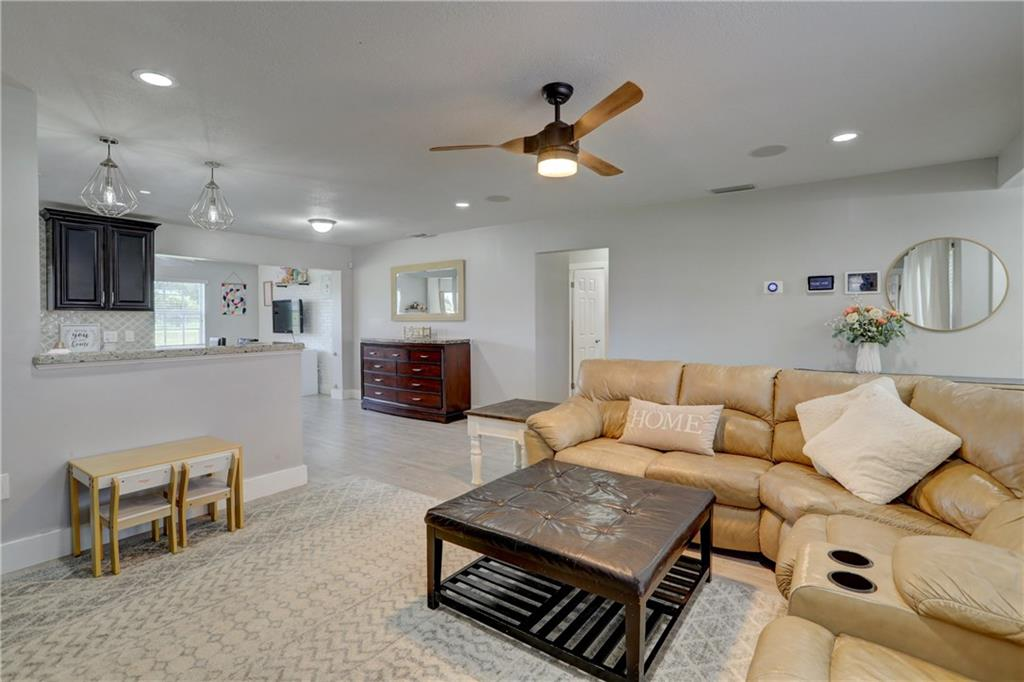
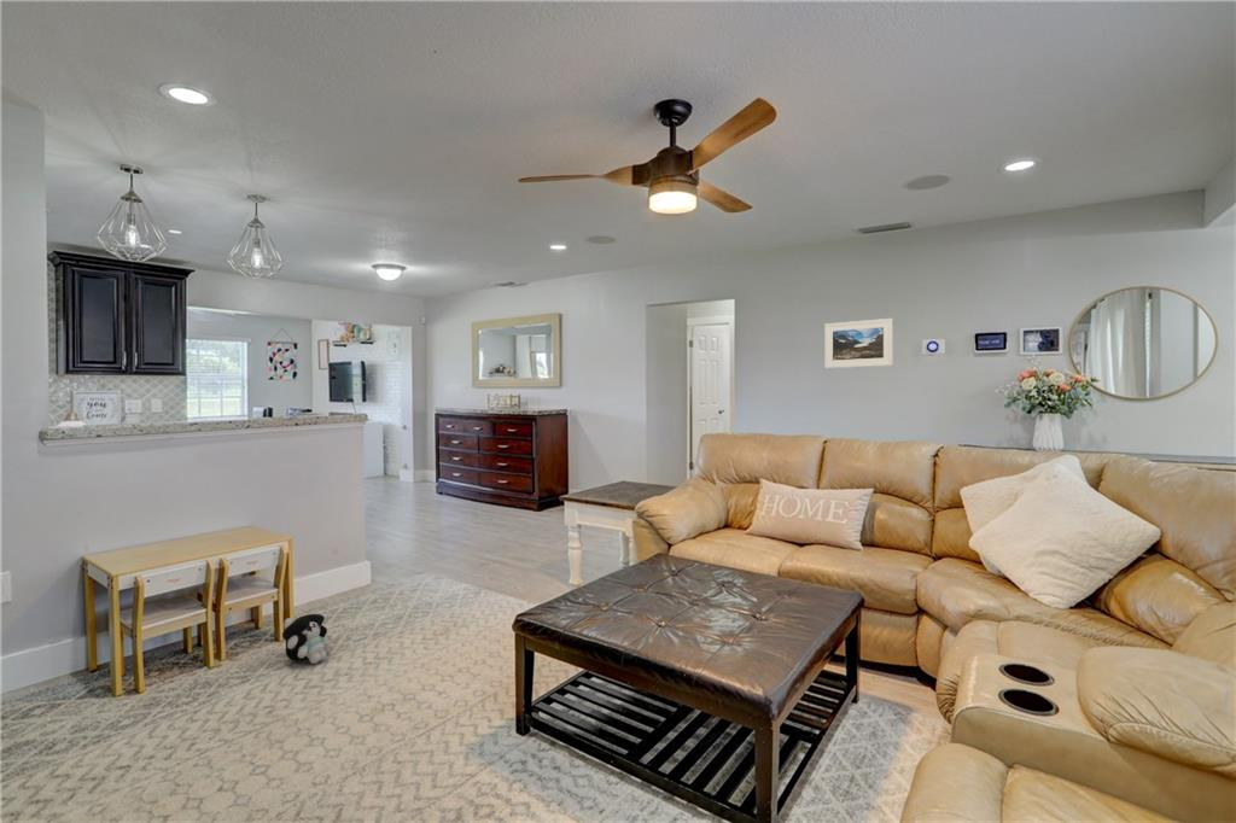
+ plush toy (309, 636)
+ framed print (857, 344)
